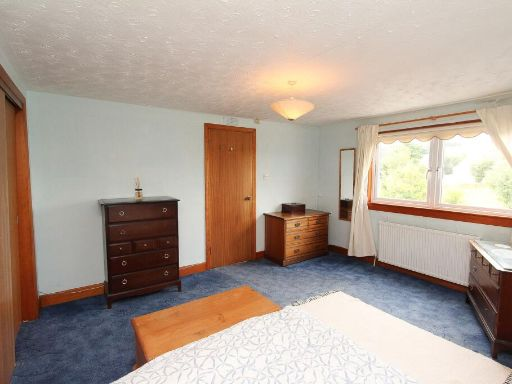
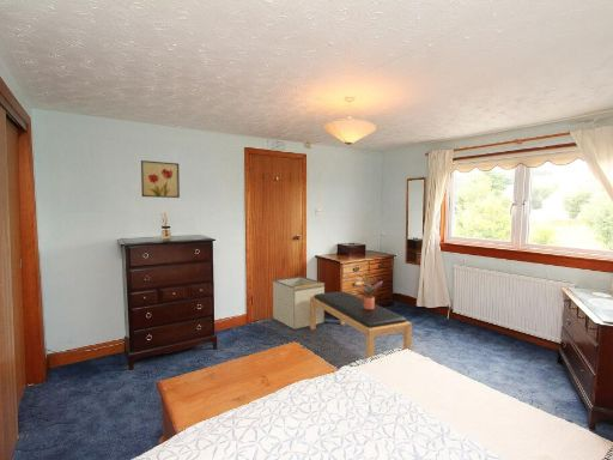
+ potted plant (365, 290)
+ wall art (160, 180)
+ storage bin (298, 299)
+ bench (353, 323)
